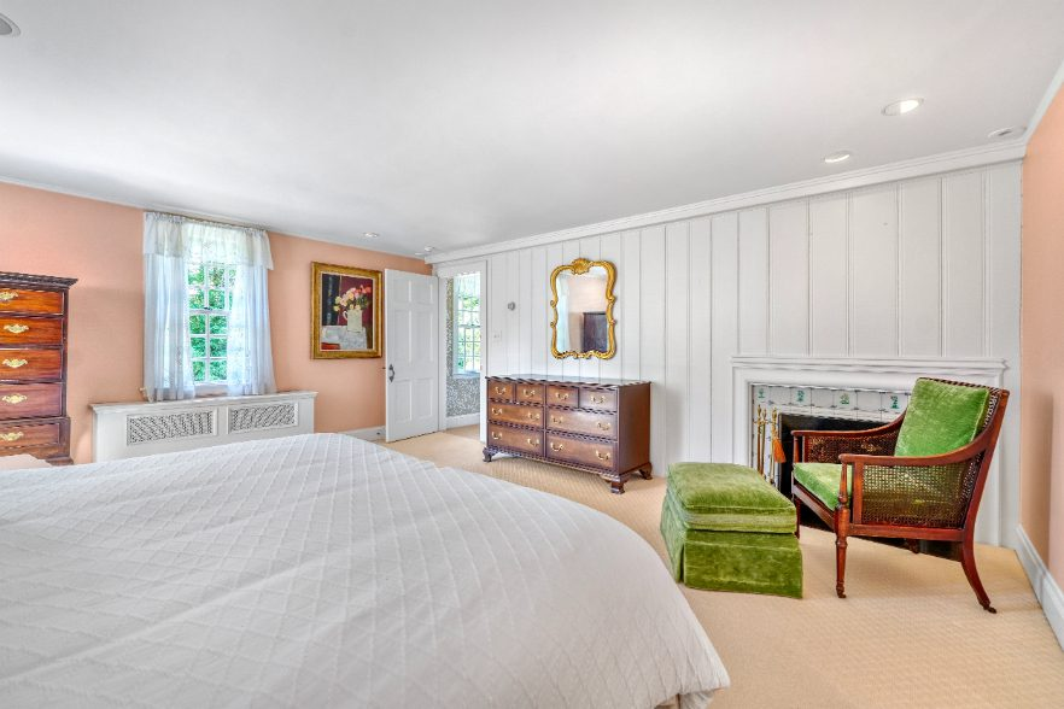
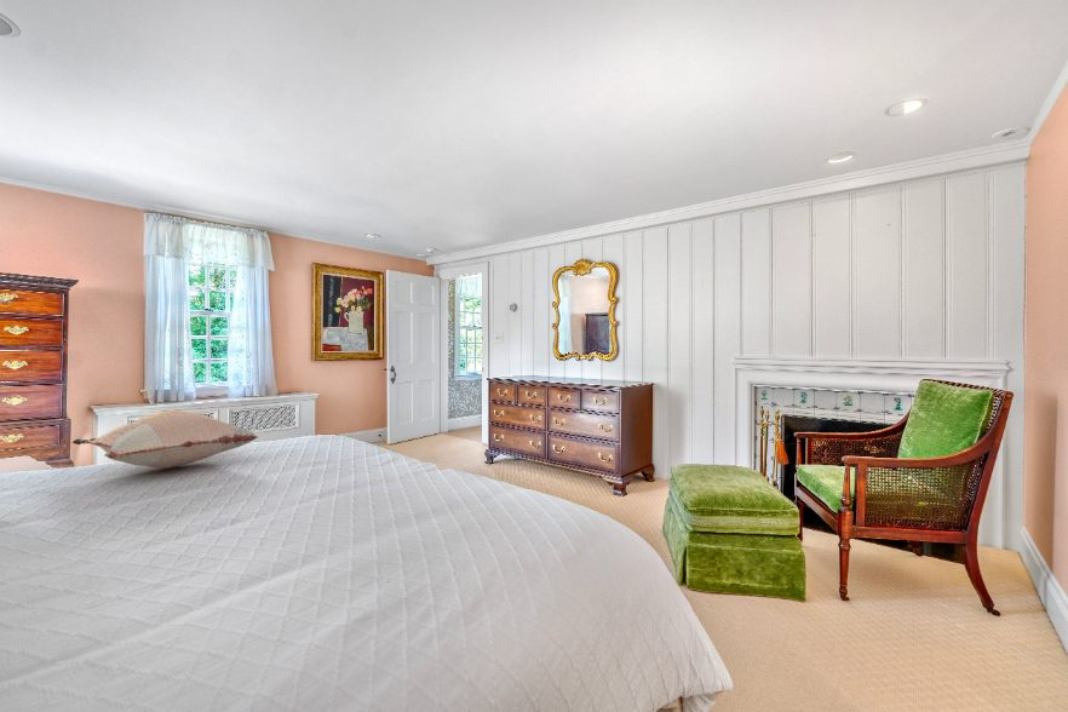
+ decorative pillow (167, 438)
